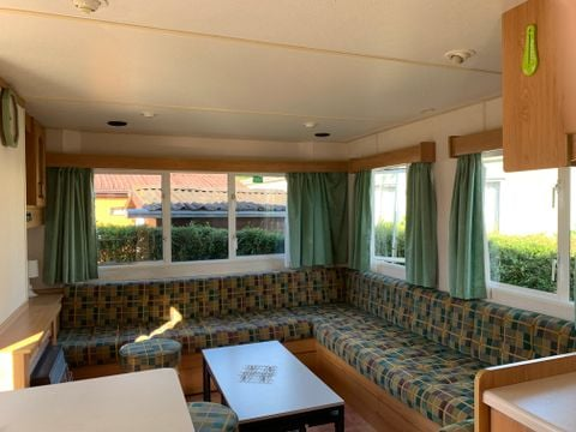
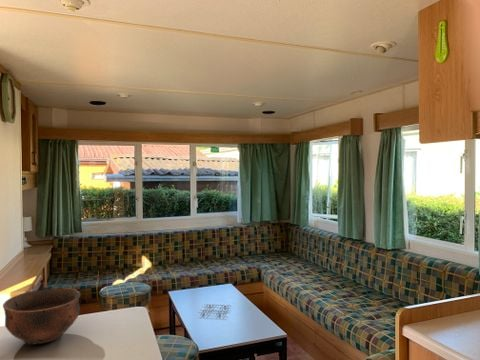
+ bowl (43, 318)
